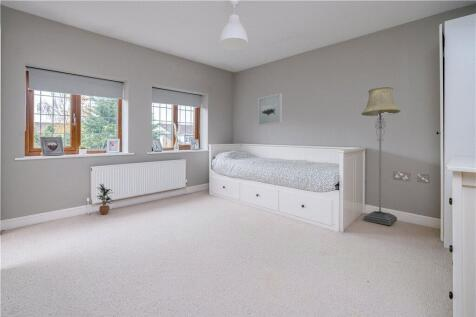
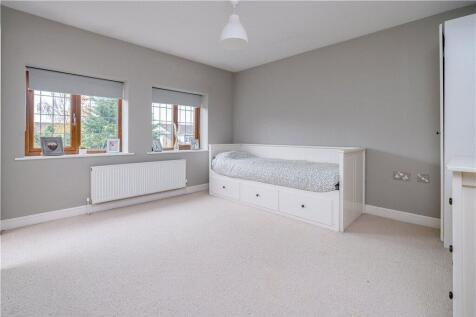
- floor lamp (380, 155)
- potted plant (105, 198)
- wall art (269, 110)
